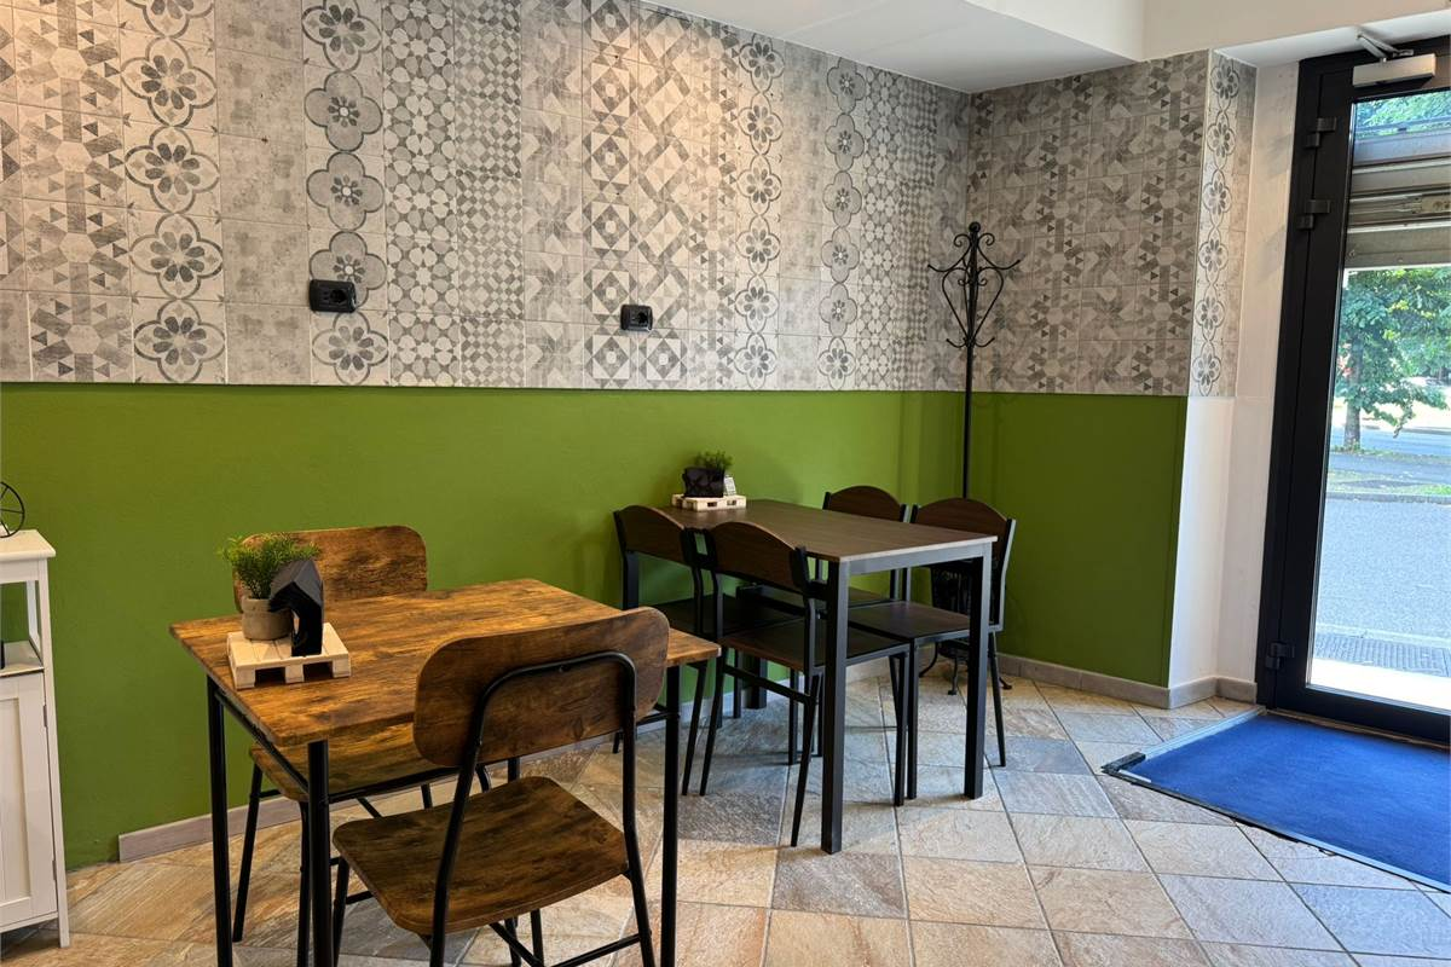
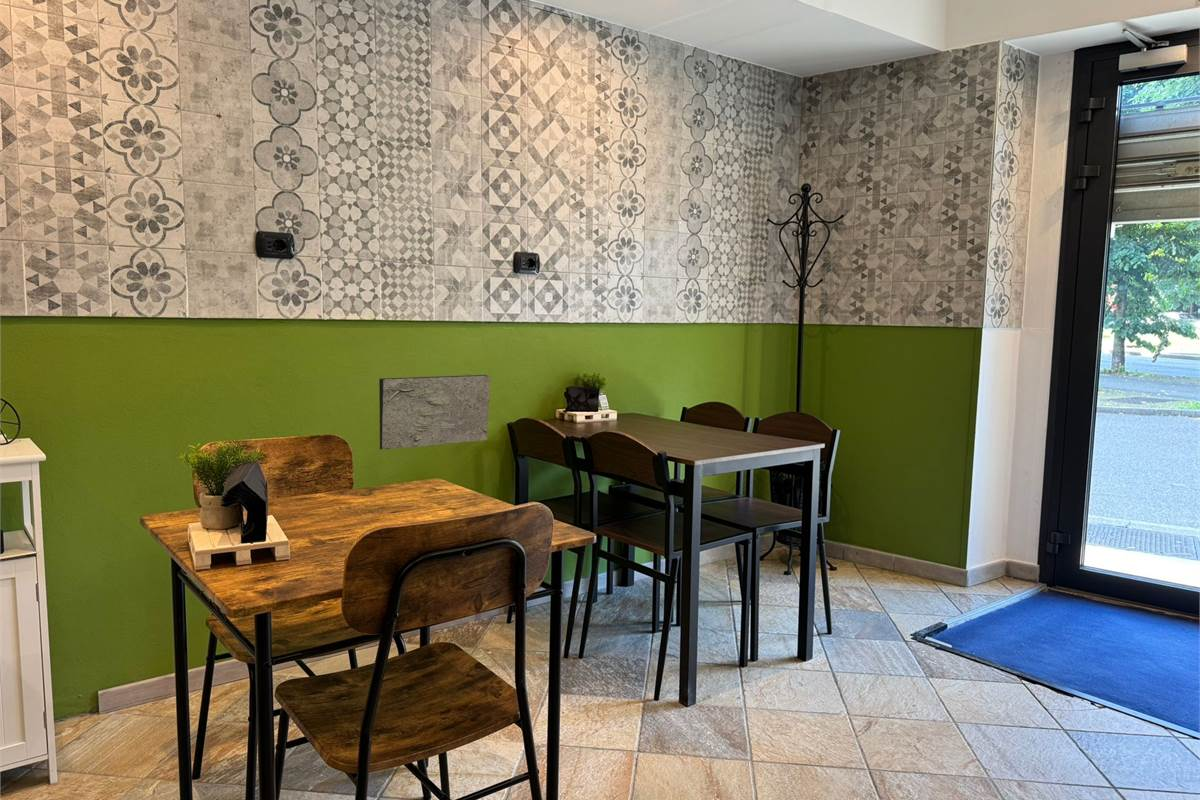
+ decorative slab (437, 411)
